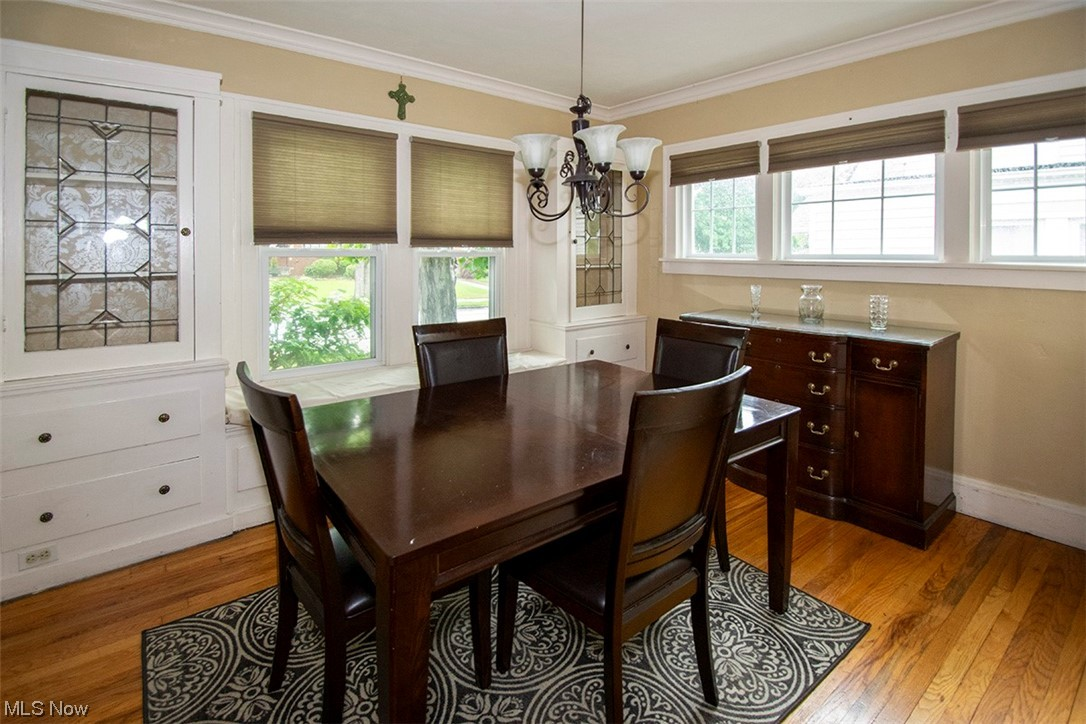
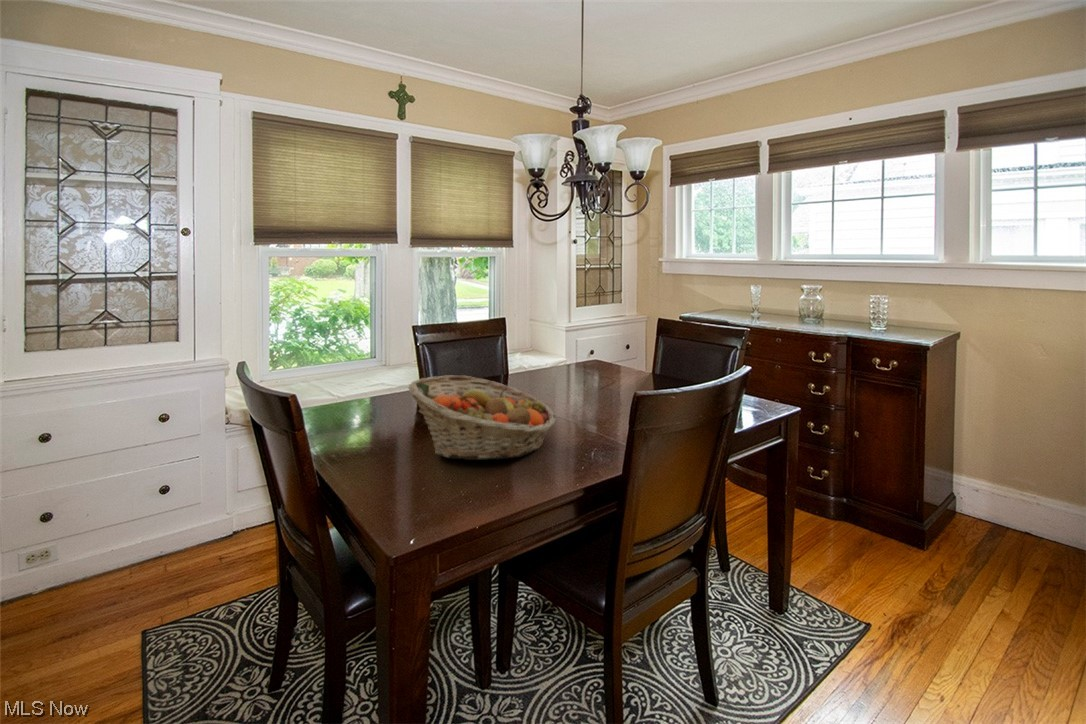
+ fruit basket (484, 413)
